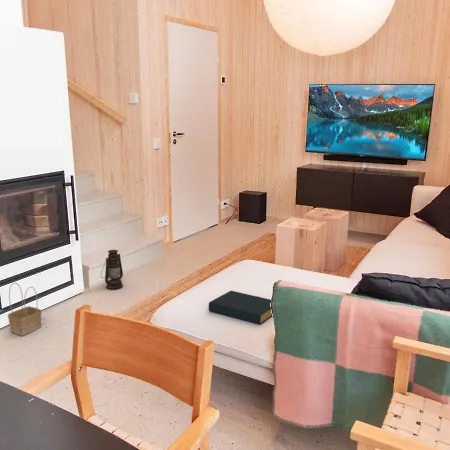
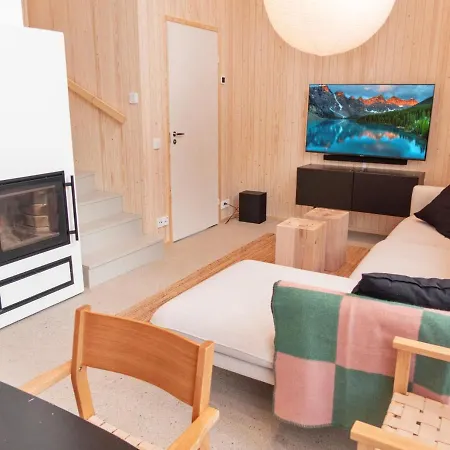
- hardback book (244, 306)
- basket (24, 306)
- lantern (112, 268)
